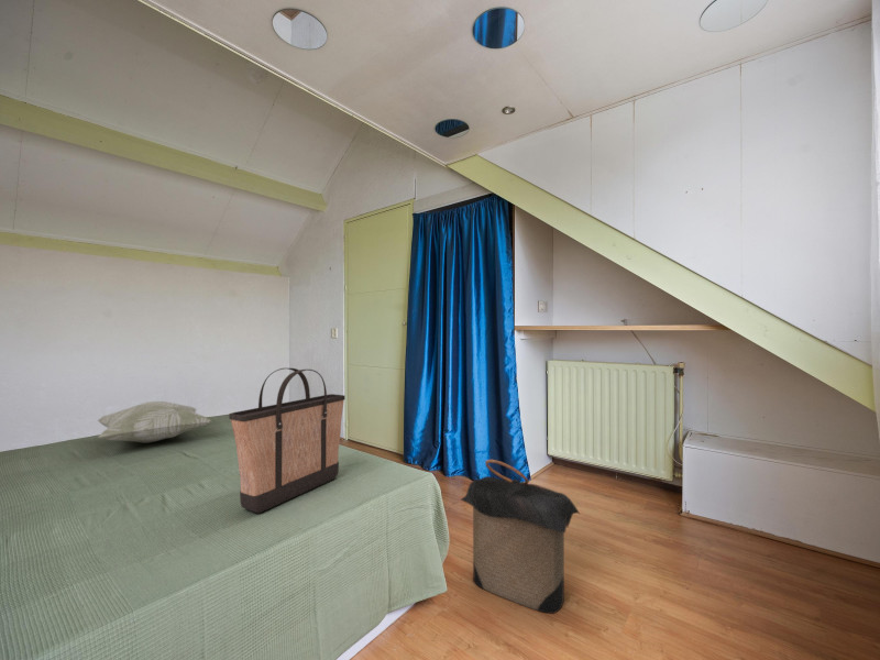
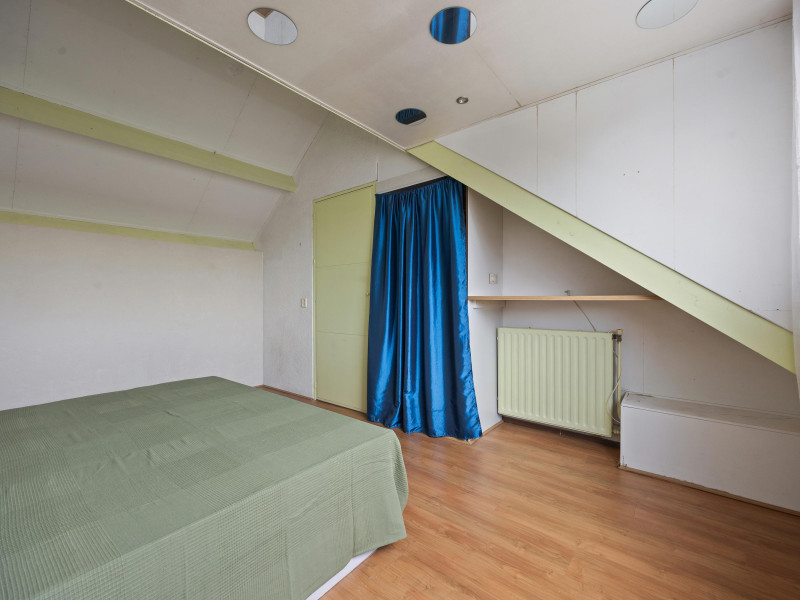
- laundry hamper (519, 522)
- shopping bag (294, 430)
- decorative pillow (154, 420)
